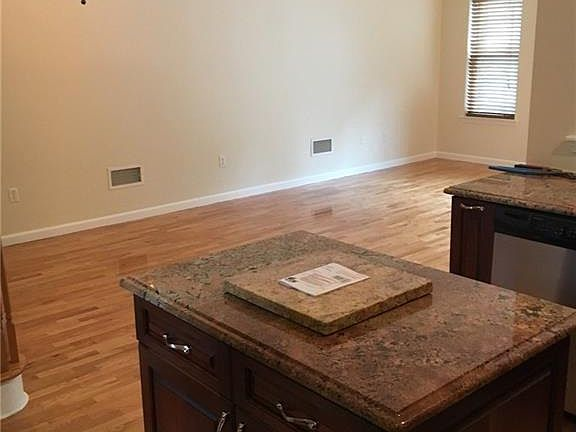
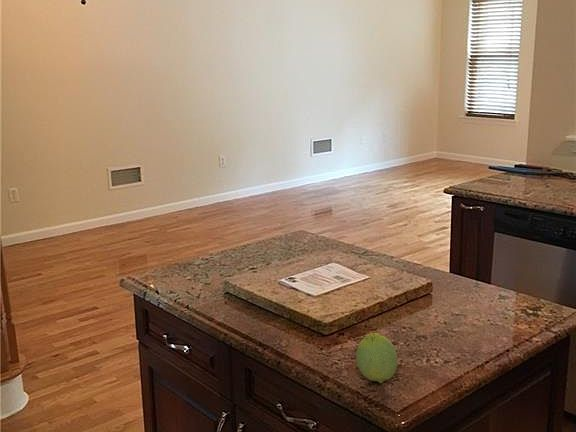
+ fruit (376, 357)
